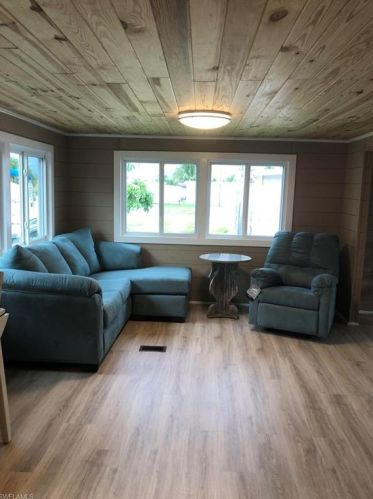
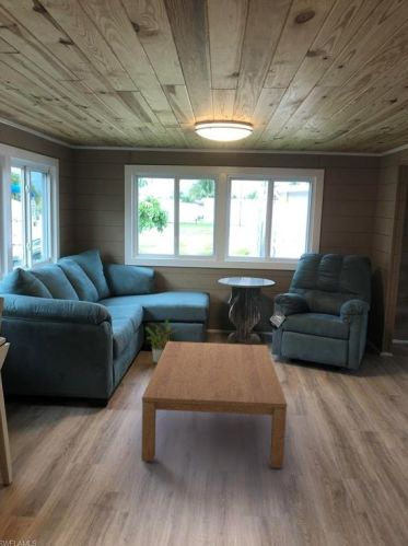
+ coffee table (214, 393)
+ potted plant (161, 341)
